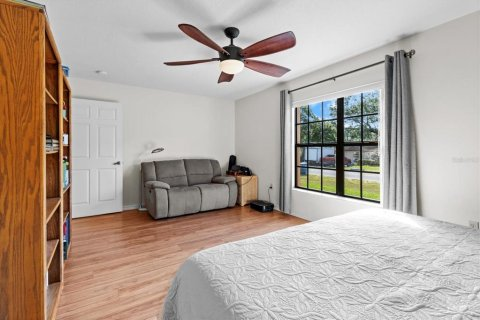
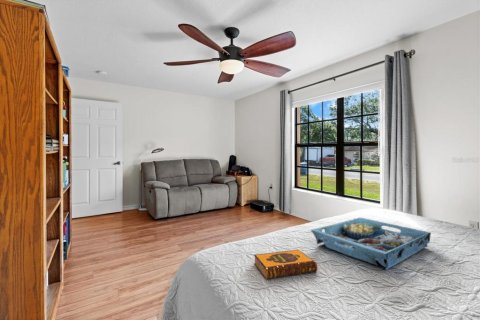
+ serving tray (369, 237)
+ hardback book (284, 263)
